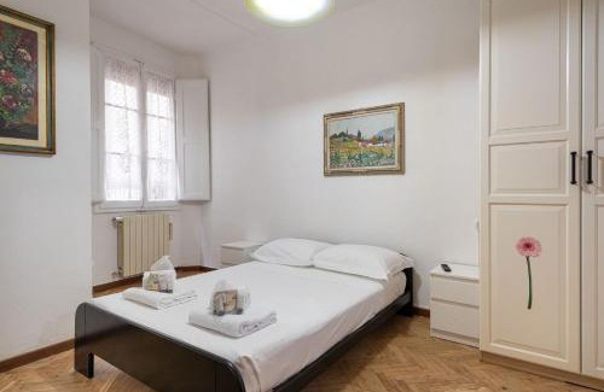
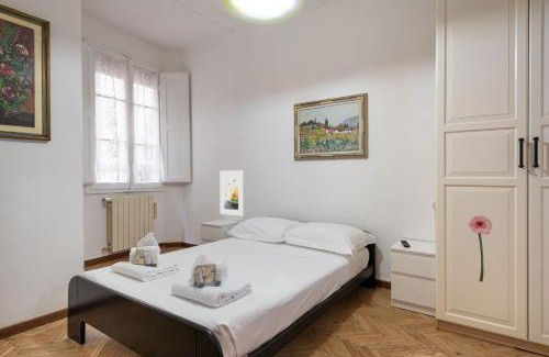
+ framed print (231, 192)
